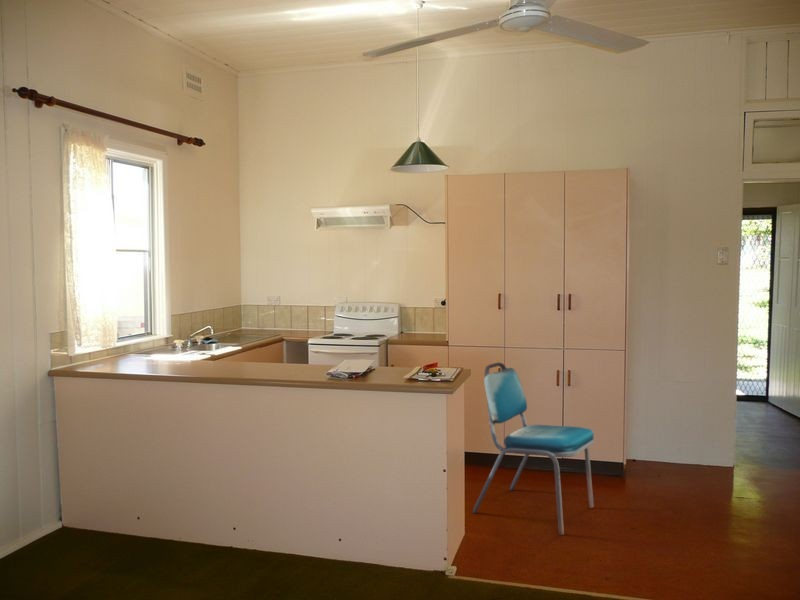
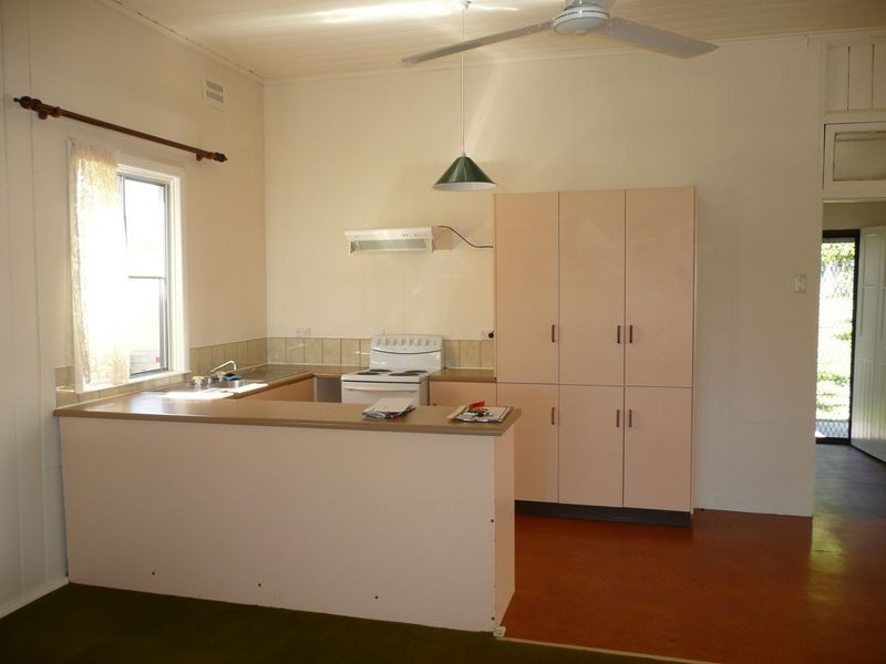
- dining chair (535, 438)
